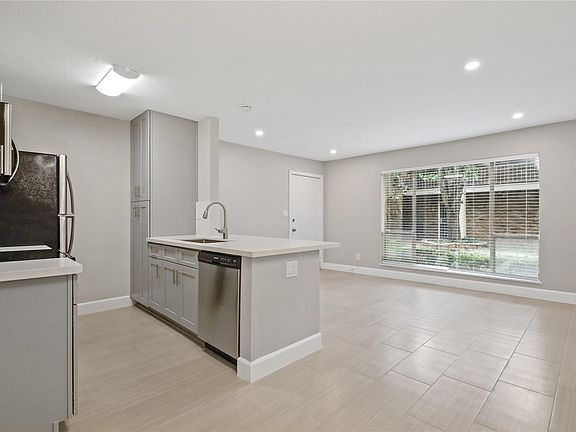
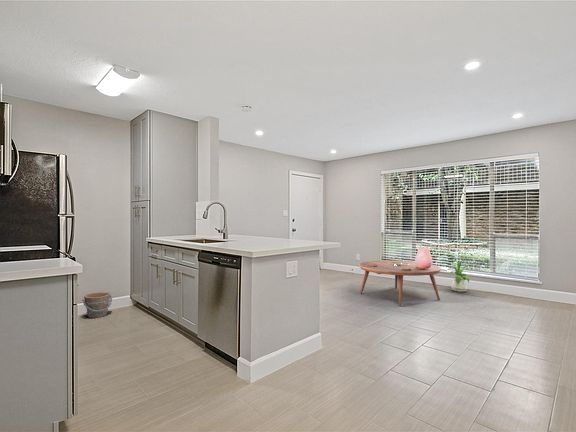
+ house plant (460, 275)
+ coffee table (398, 280)
+ vessel (423, 259)
+ bucket (97, 305)
